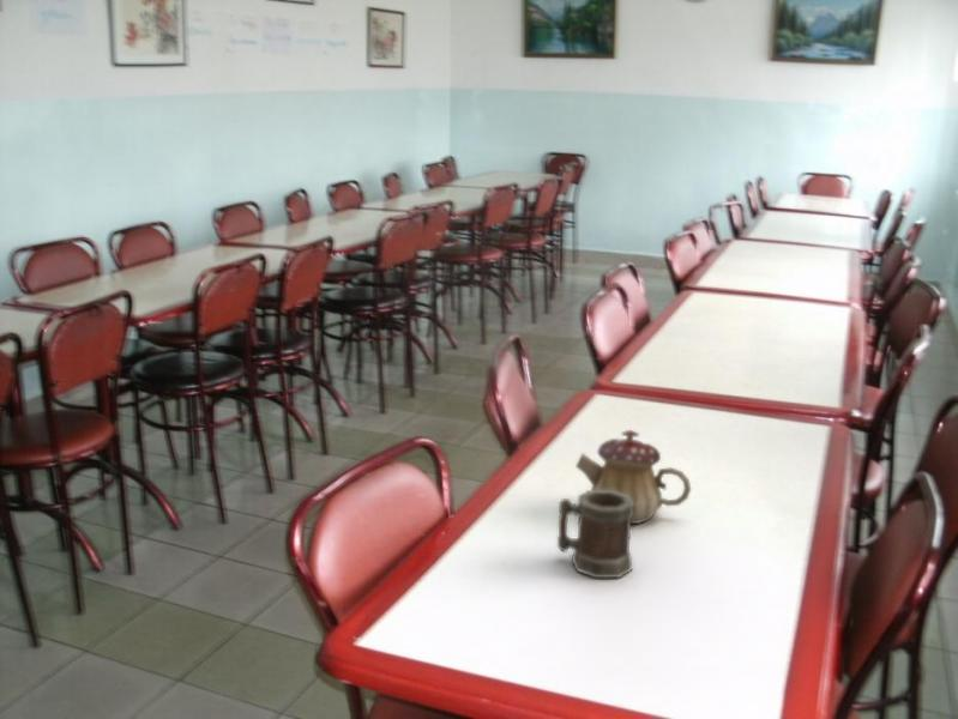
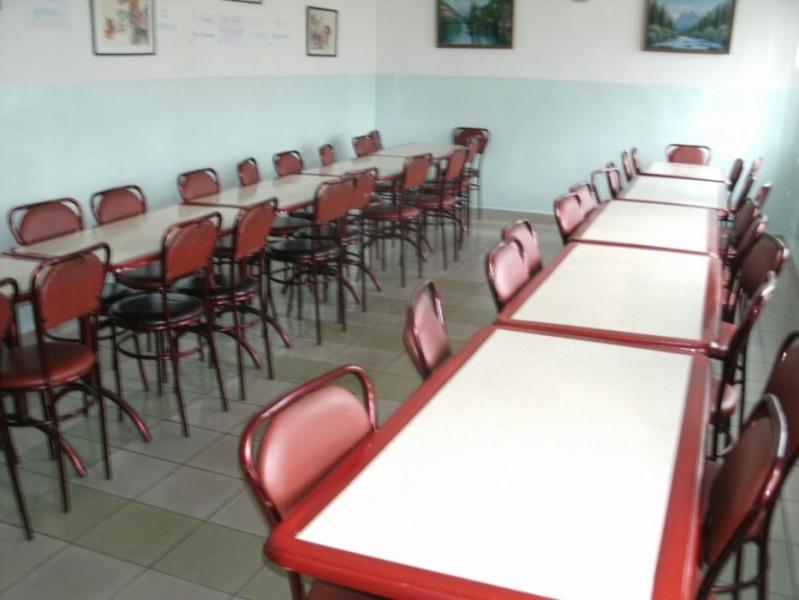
- mug (596, 531)
- teapot (632, 472)
